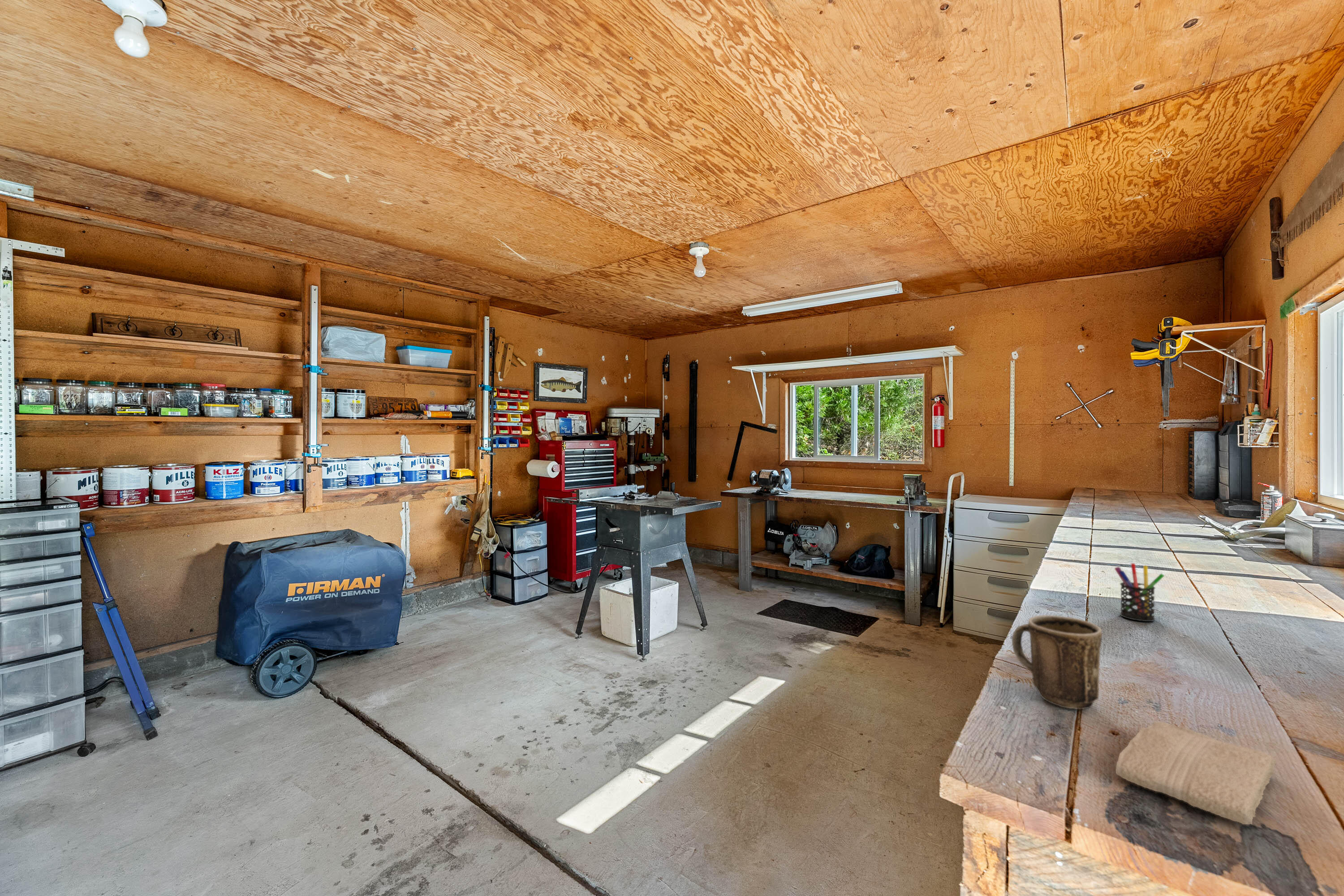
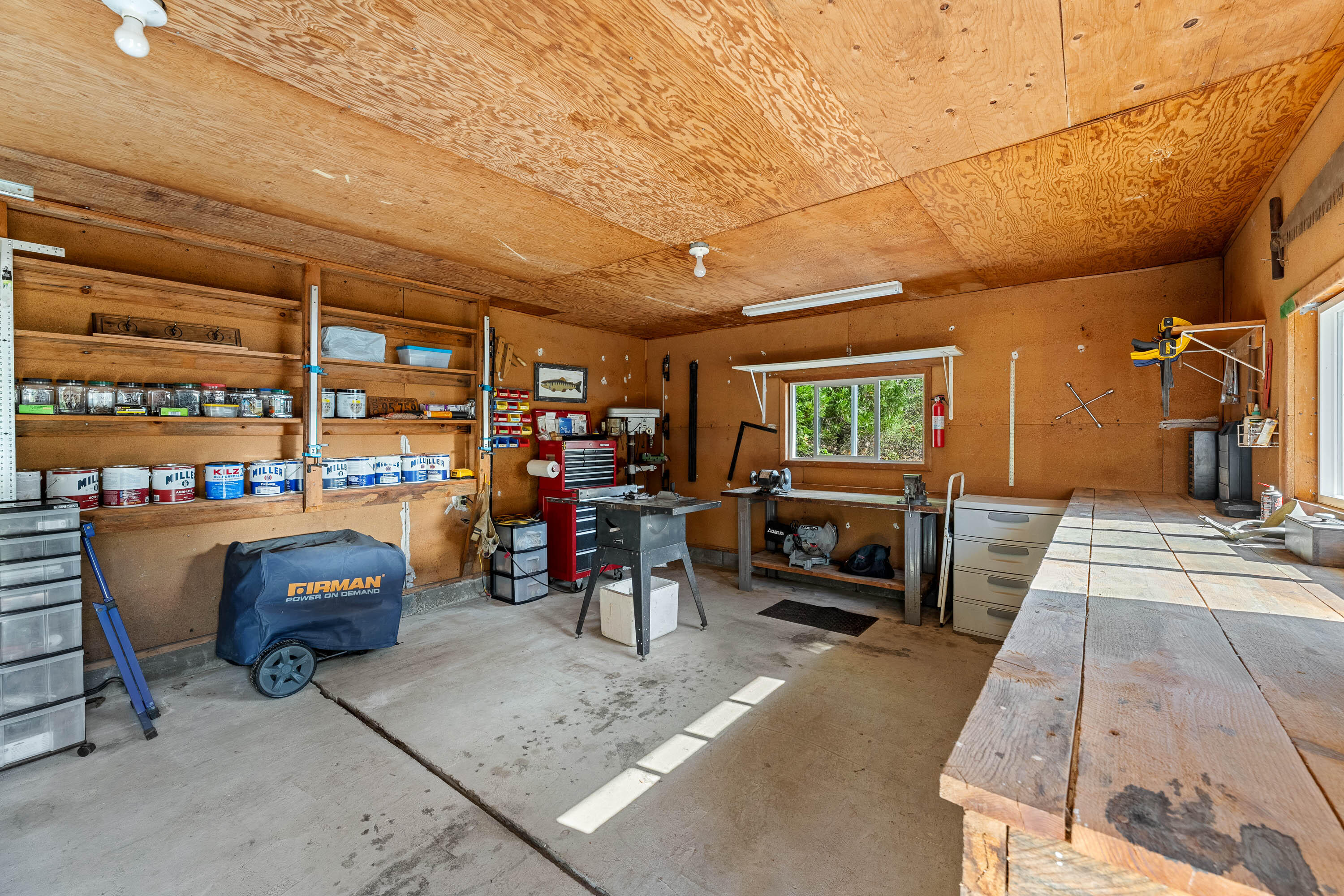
- pen holder (1141, 590)
- washcloth (1196, 765)
- mug (1052, 659)
